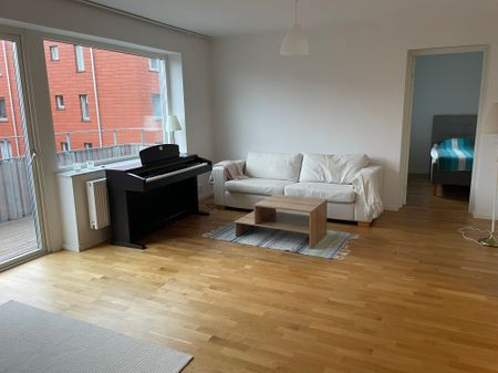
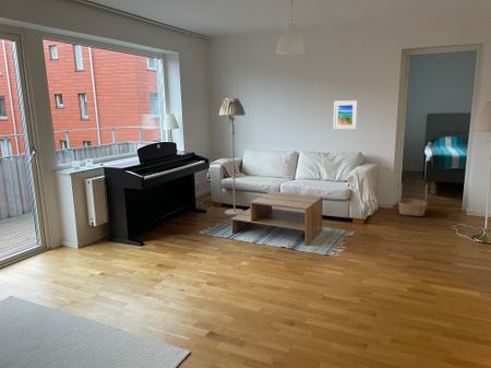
+ basket (412, 199)
+ floor lamp (232, 156)
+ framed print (345, 115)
